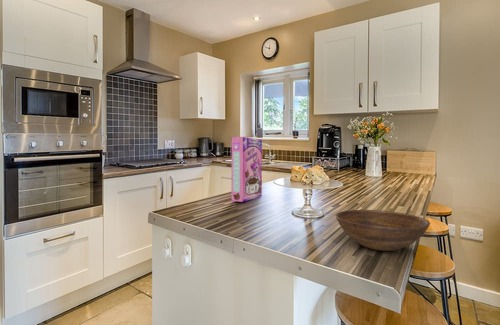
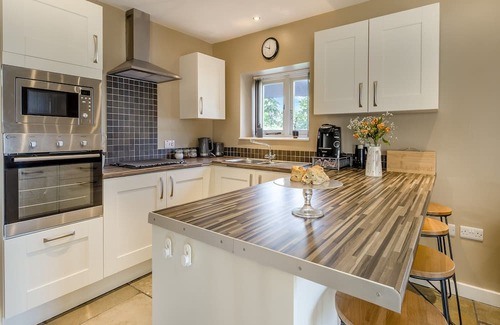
- bowl (379, 231)
- cereal box (247, 168)
